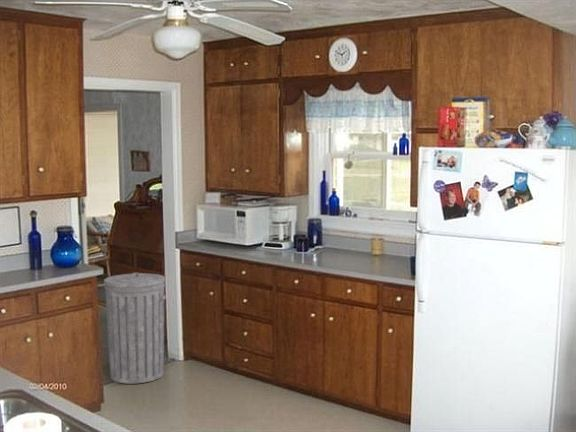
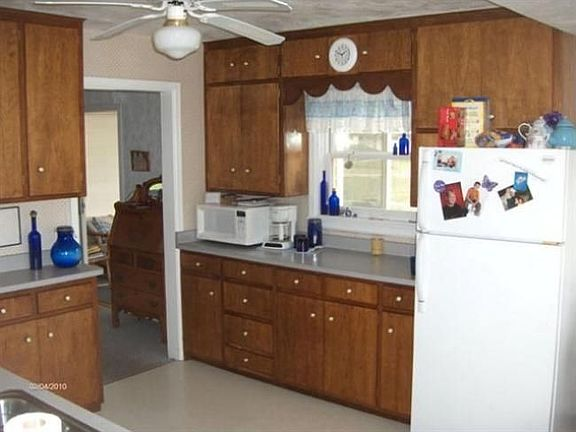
- trash can (136, 324)
